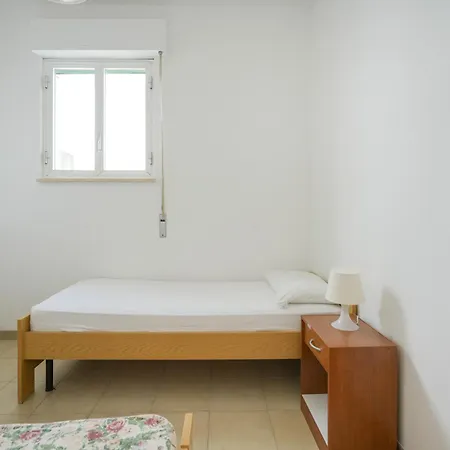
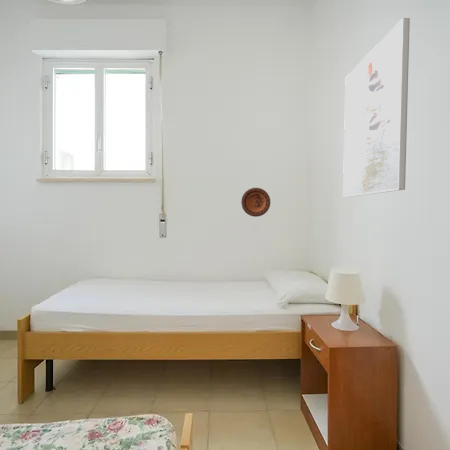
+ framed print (370, 123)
+ decorative plate (255, 202)
